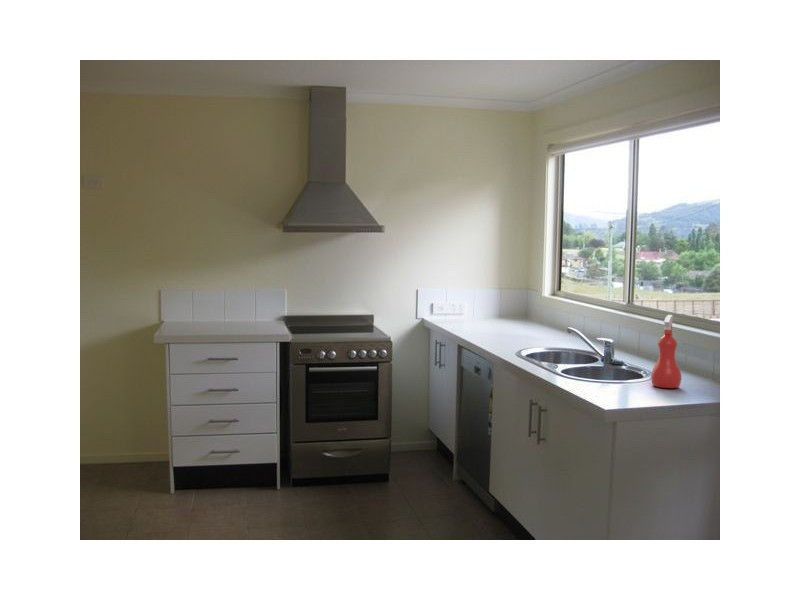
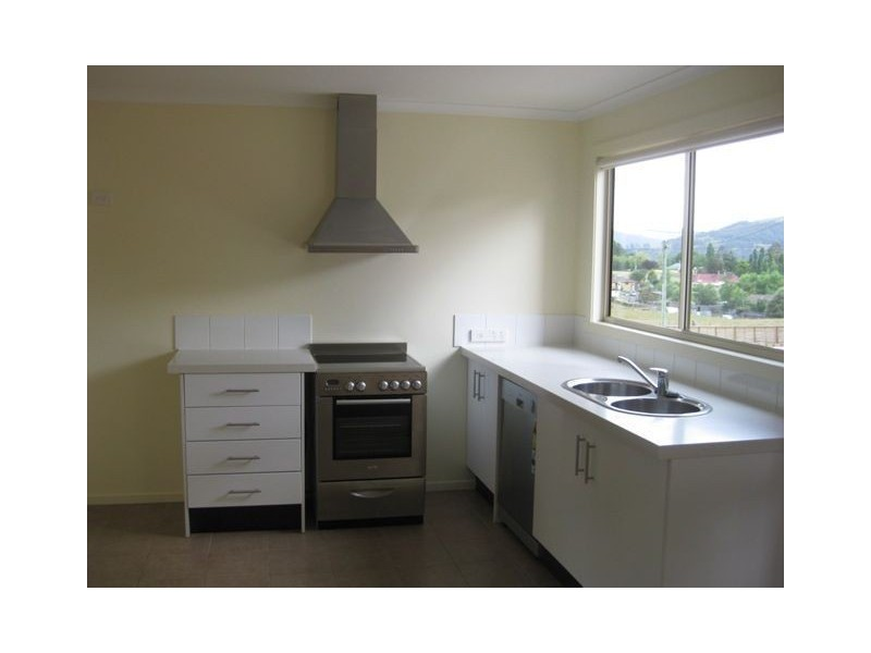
- spray bottle (667, 350)
